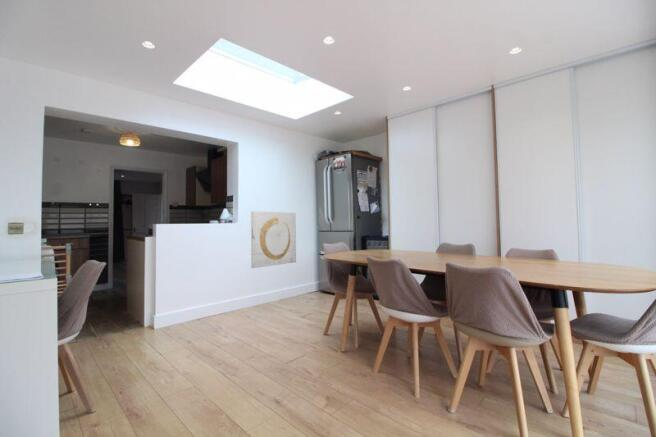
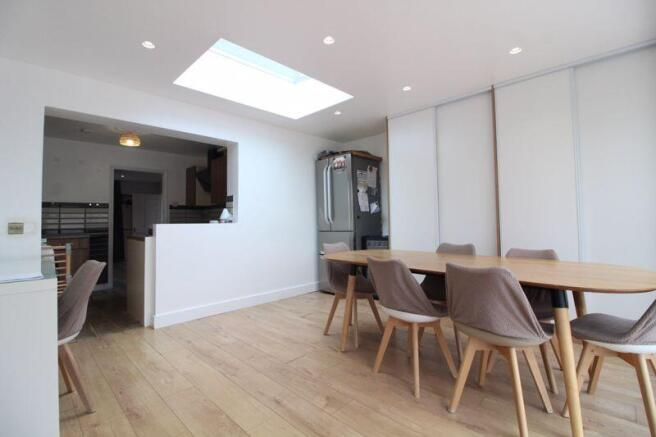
- wall art (274, 238)
